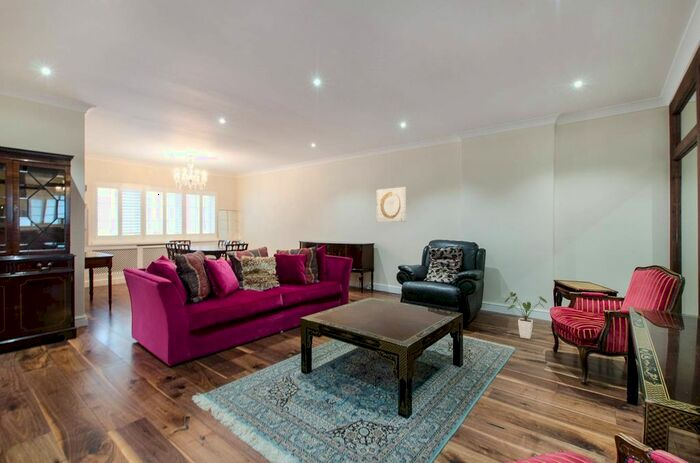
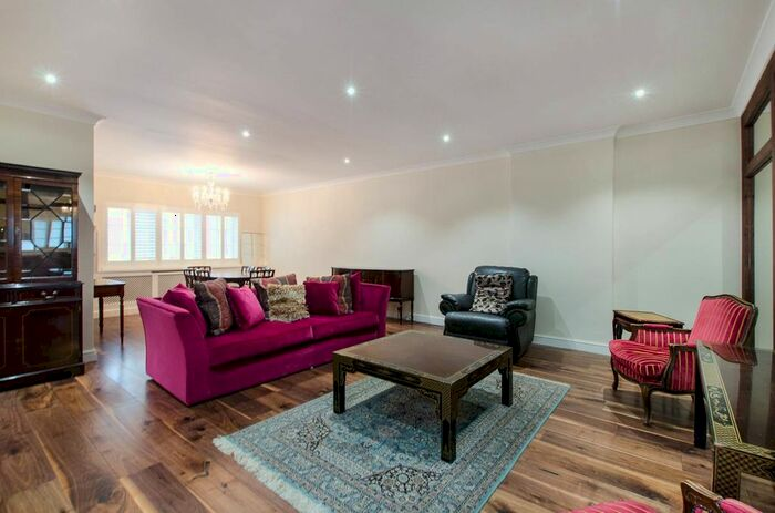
- house plant (525, 315)
- wall art (390, 205)
